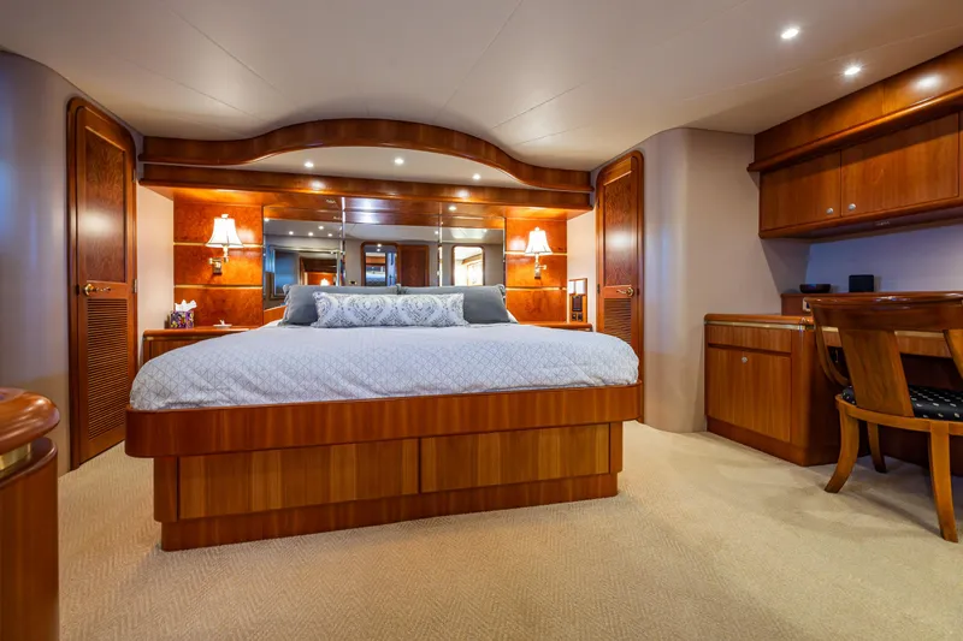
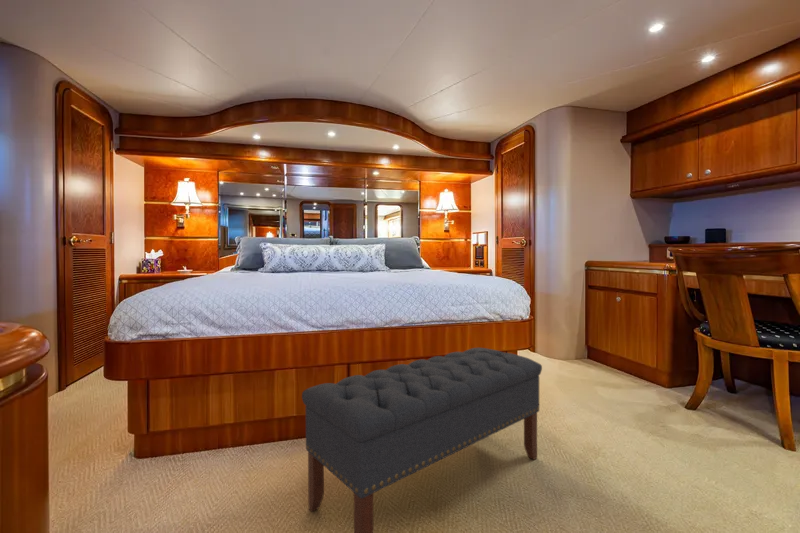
+ bench (435, 424)
